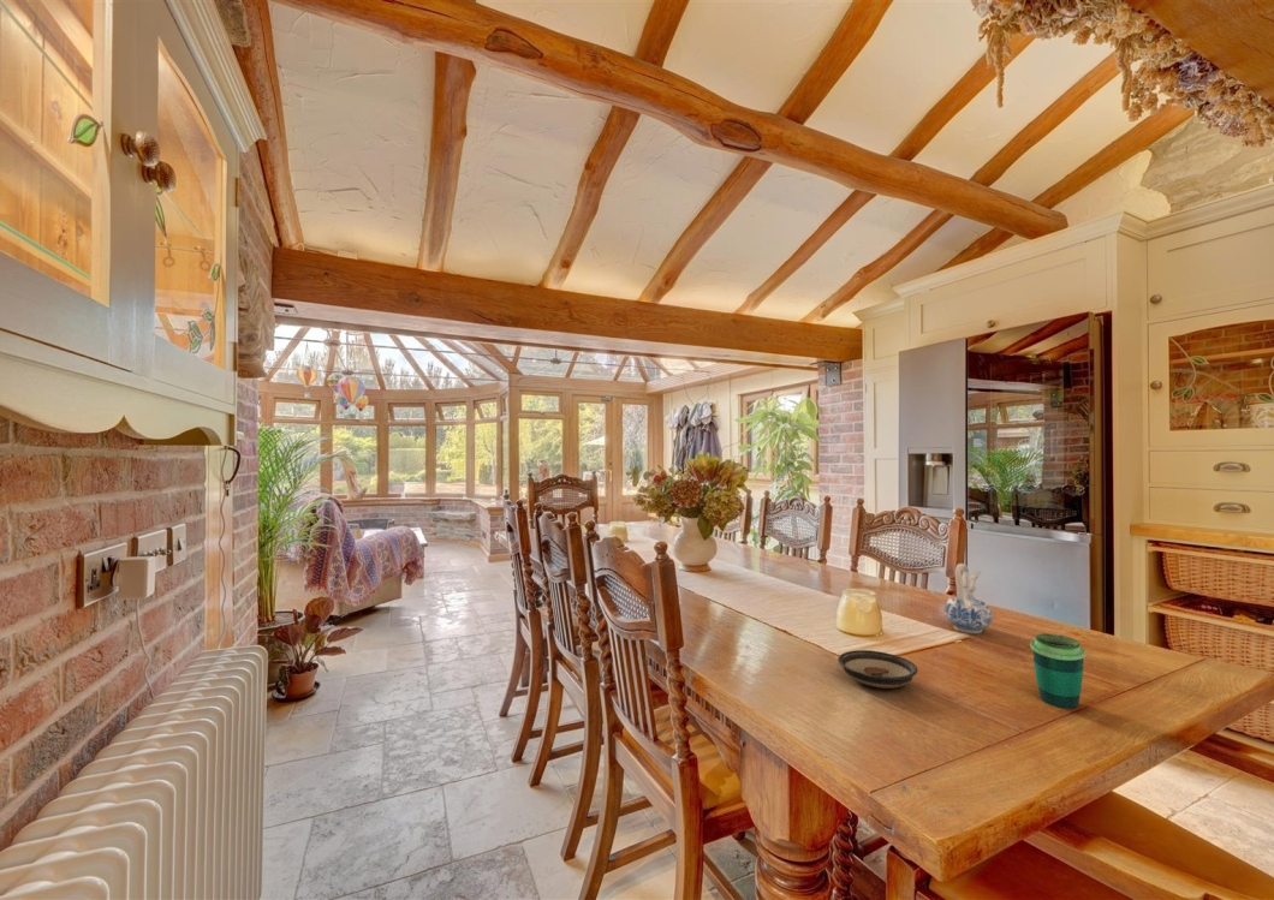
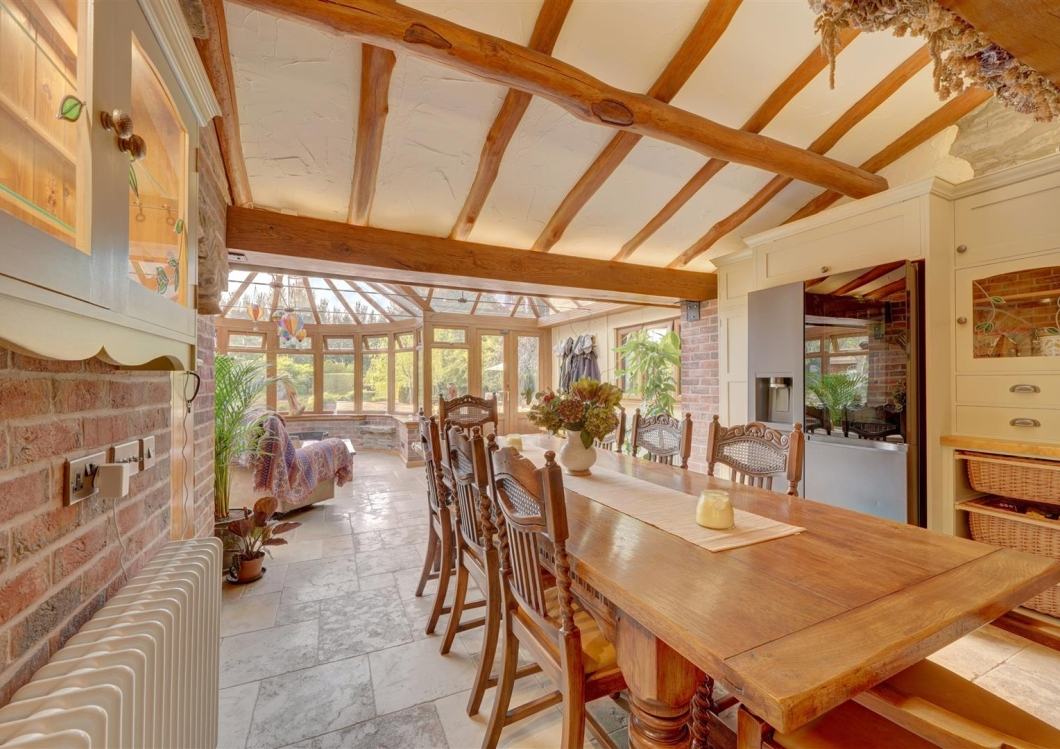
- saucer (876, 672)
- ceramic pitcher (968, 596)
- cup (1058, 670)
